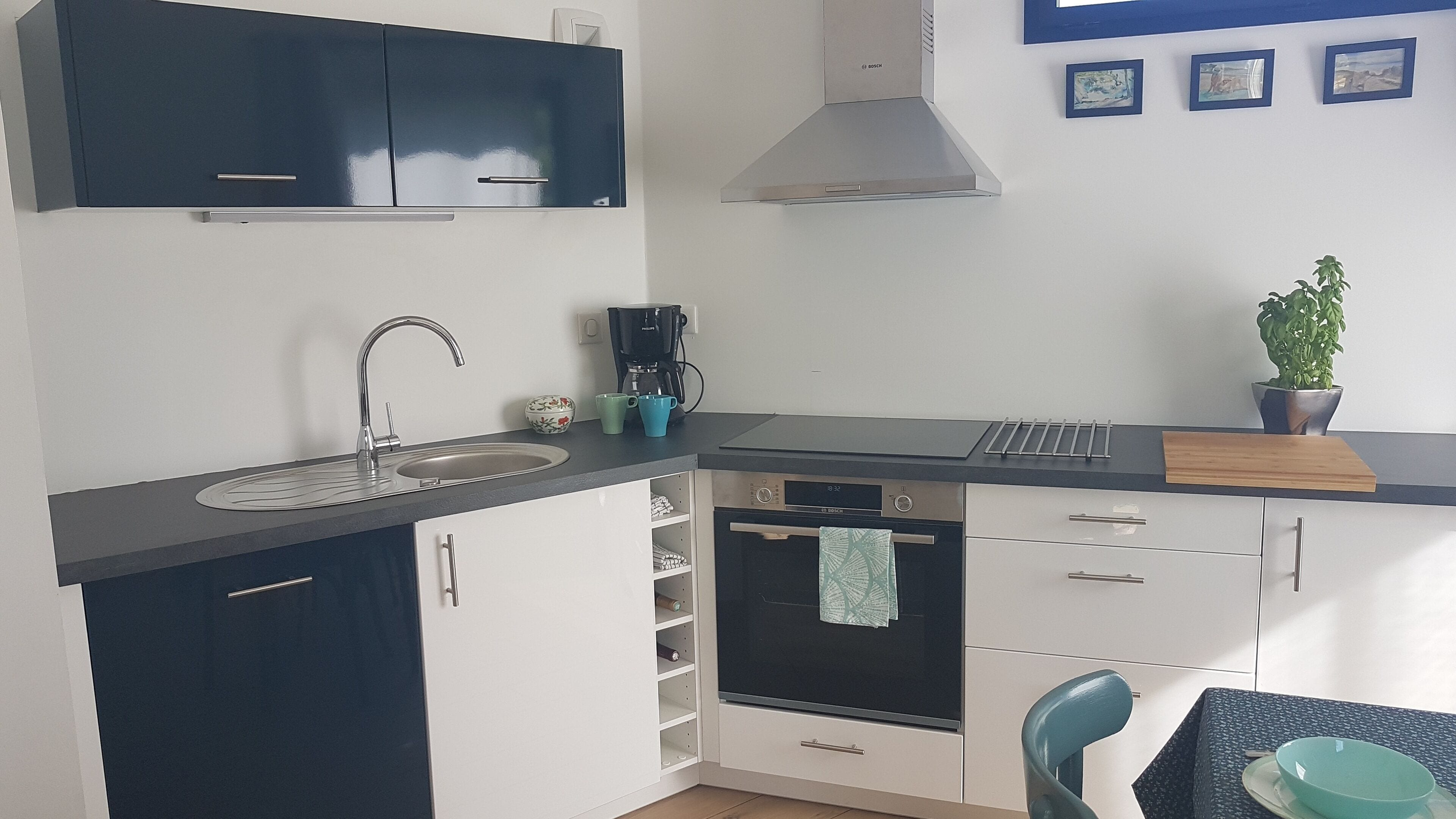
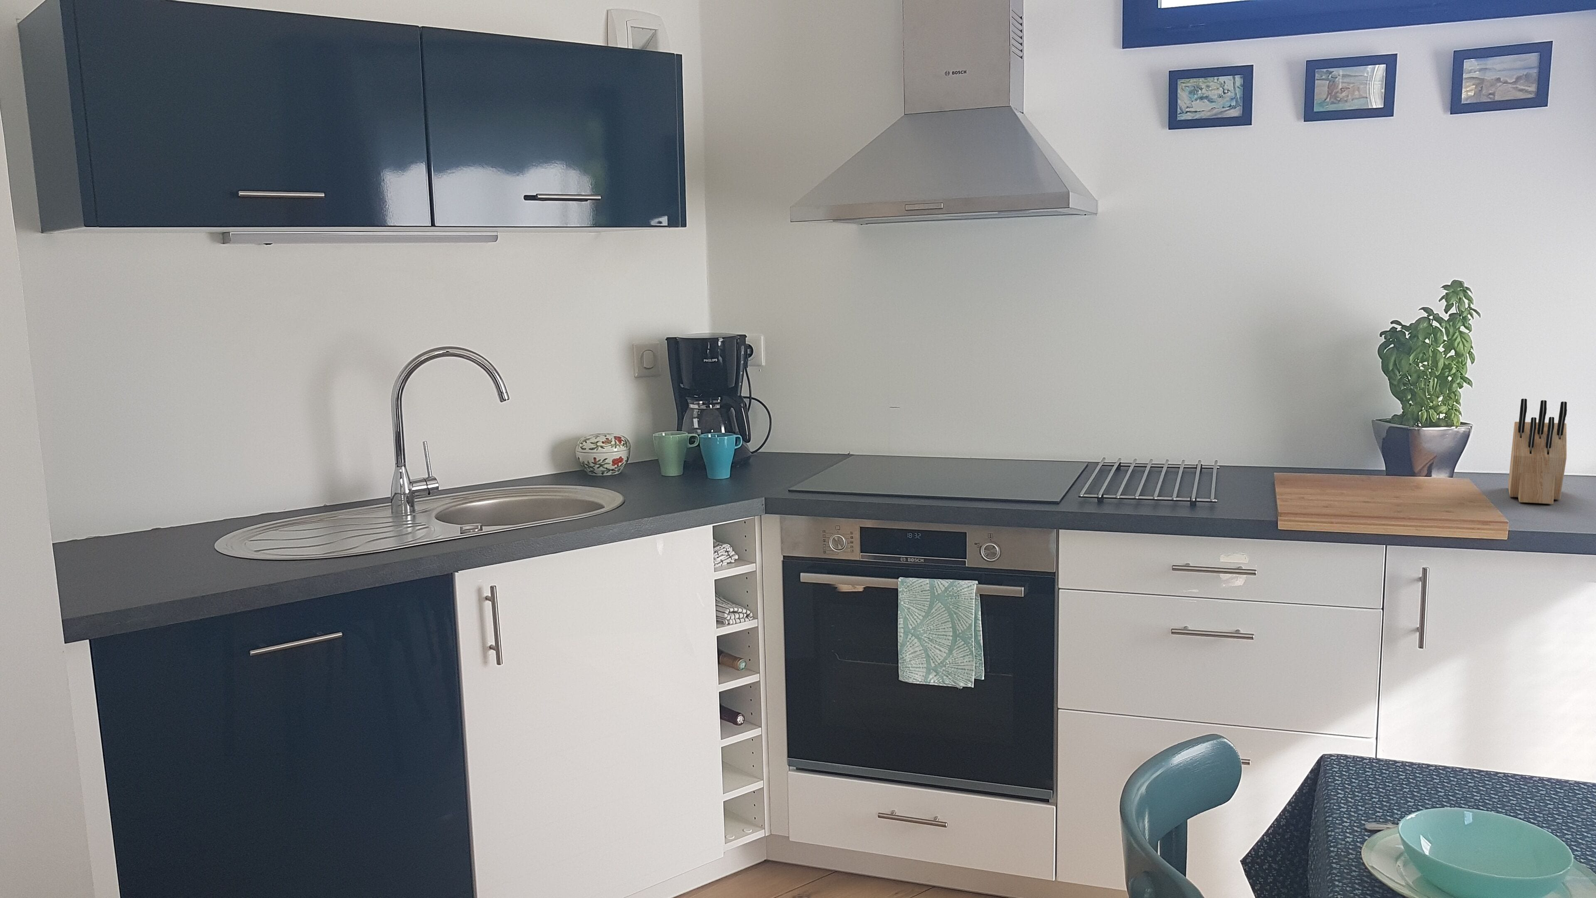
+ knife block (1538, 446)
